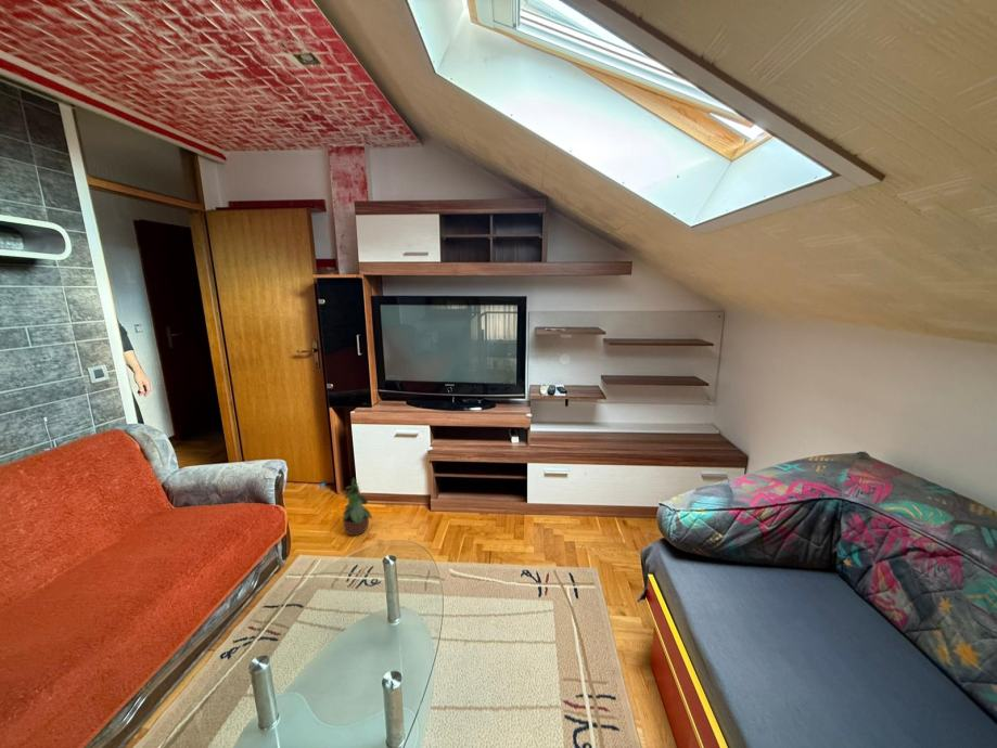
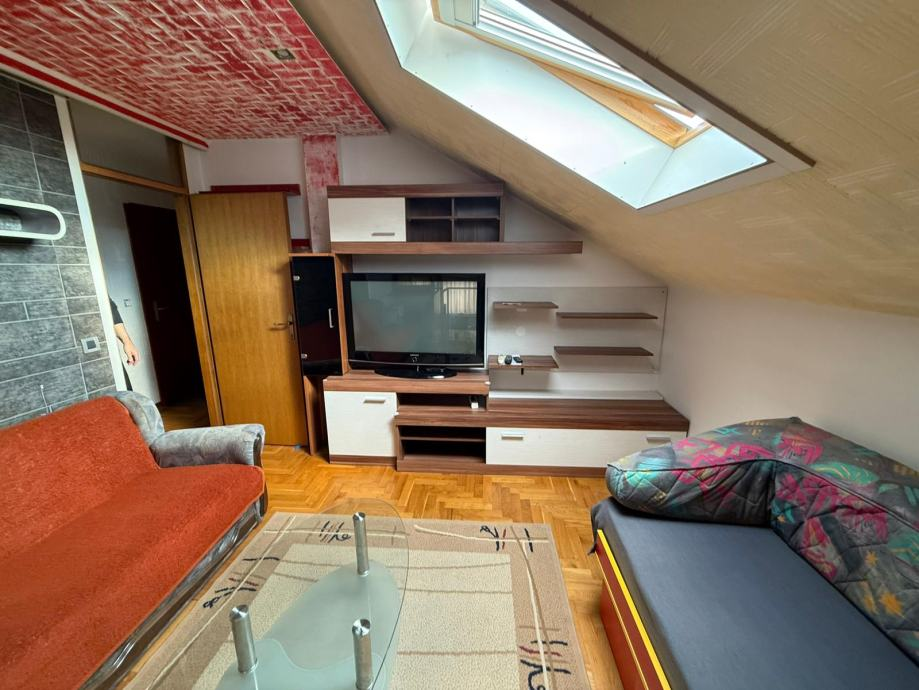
- potted plant (356, 504)
